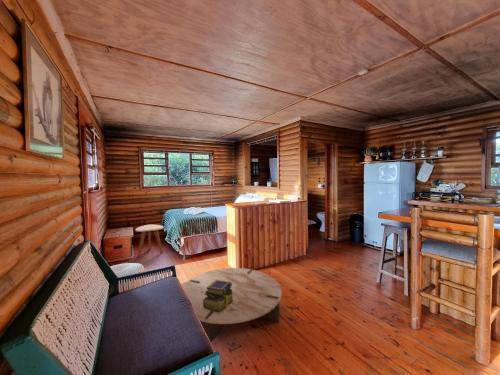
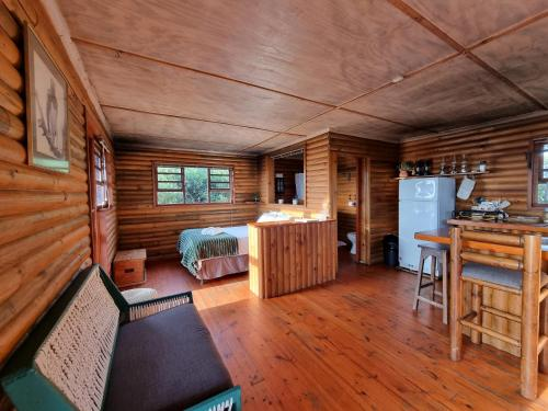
- side table (150, 239)
- stack of books (218, 293)
- coffee table (233, 299)
